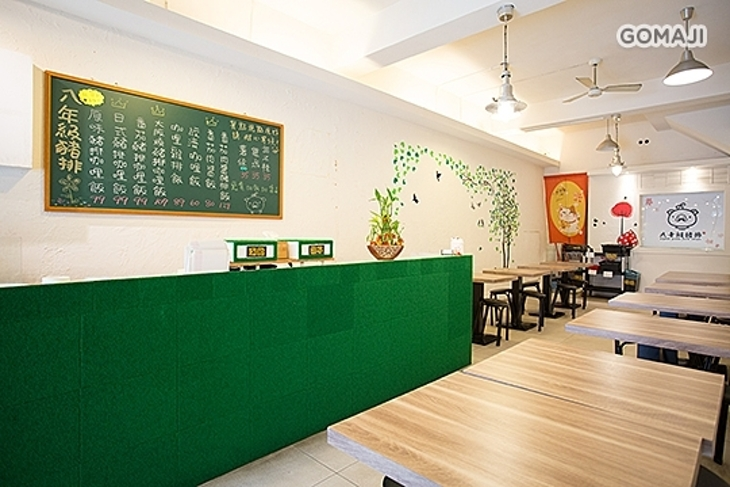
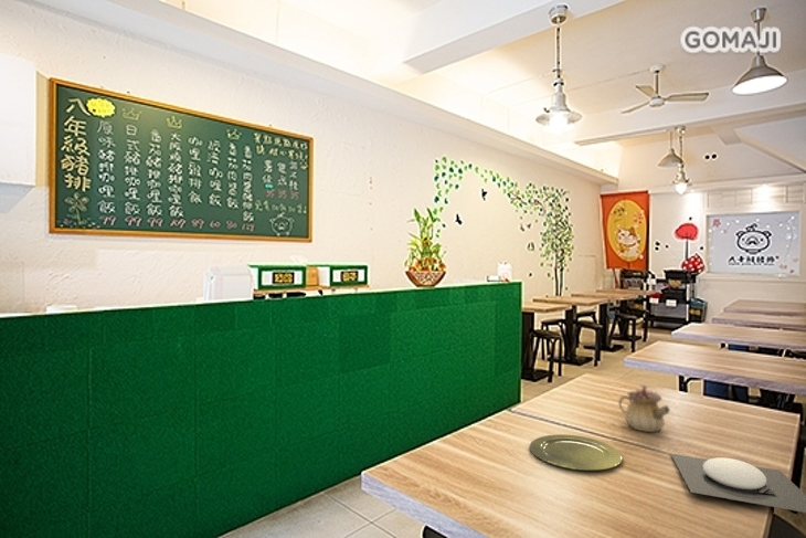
+ plate (738, 474)
+ teapot (641, 404)
+ plate (574, 451)
